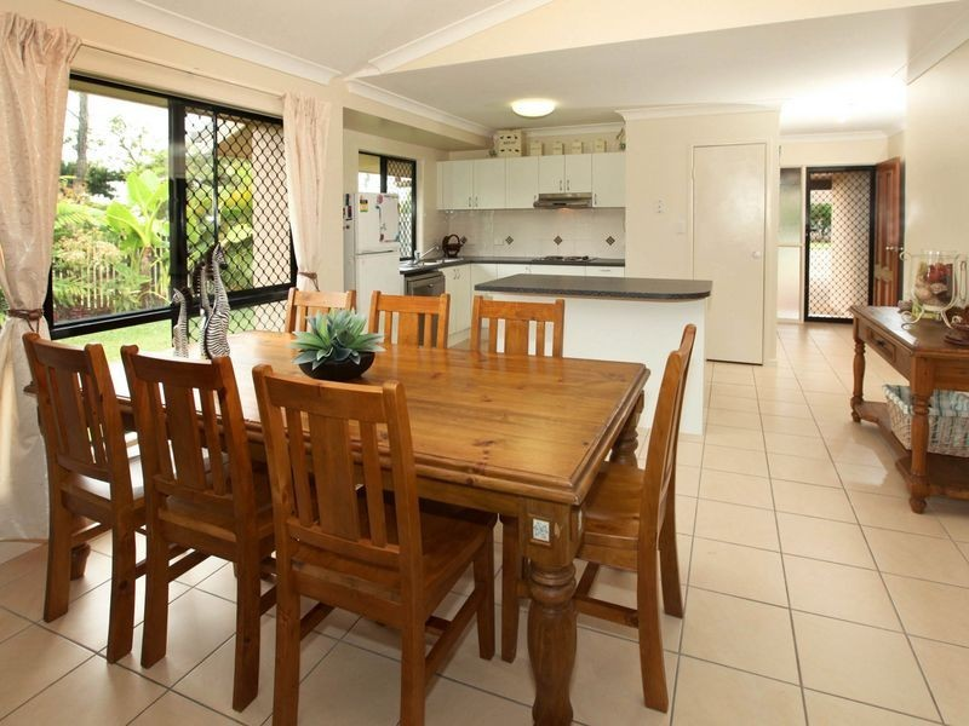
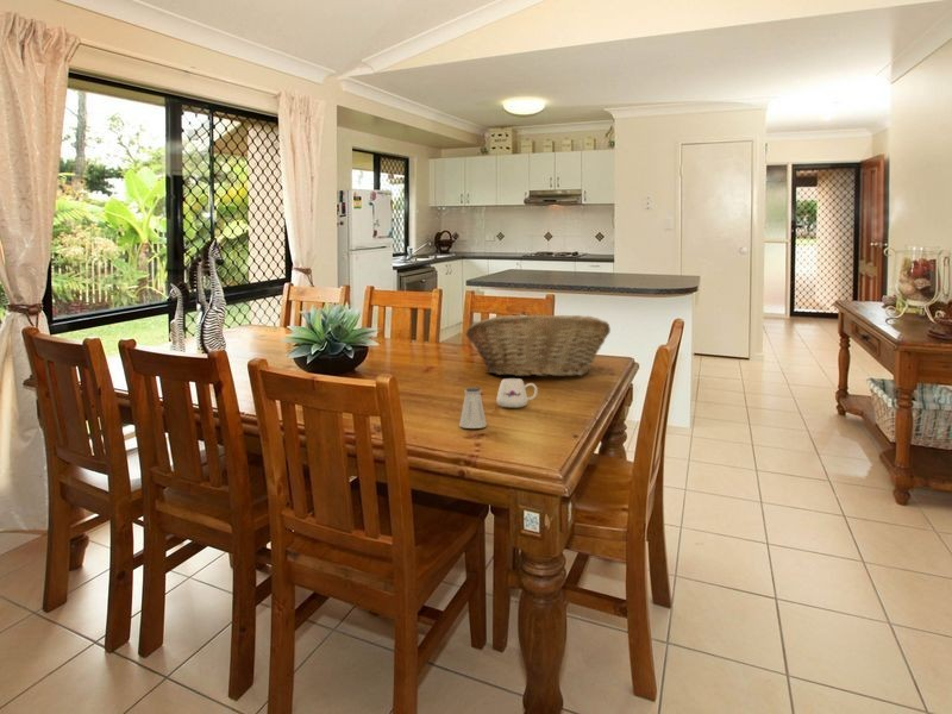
+ saltshaker (472, 406)
+ mug (516, 392)
+ fruit basket (537, 343)
